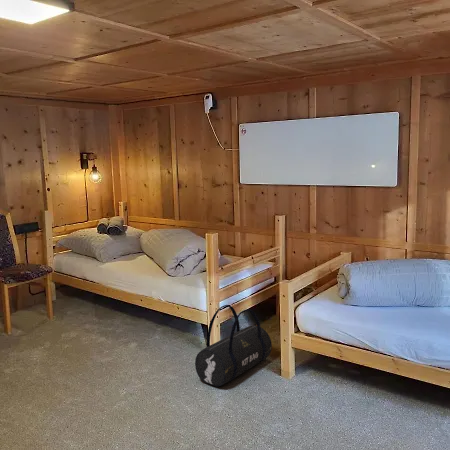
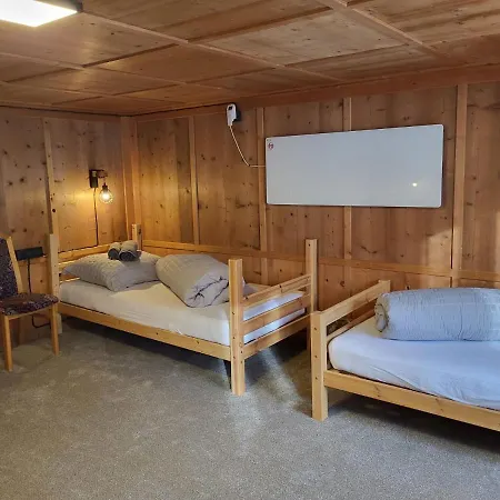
- duffel bag (234, 339)
